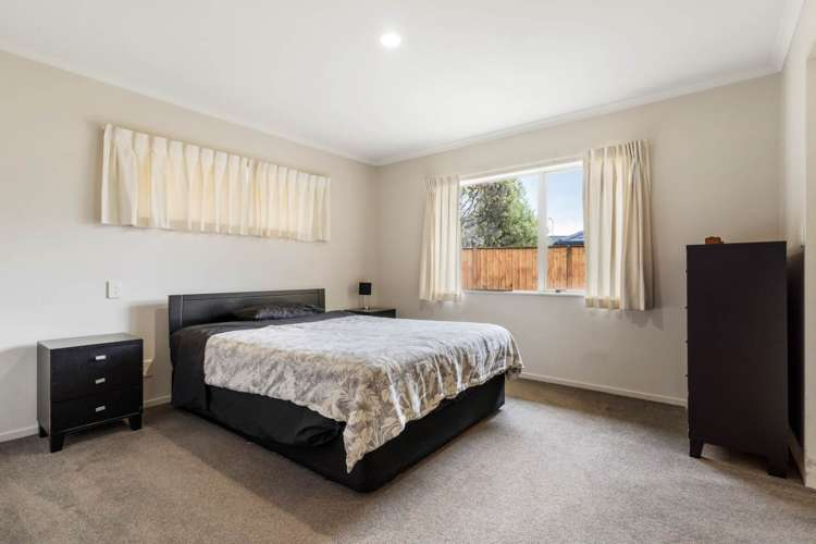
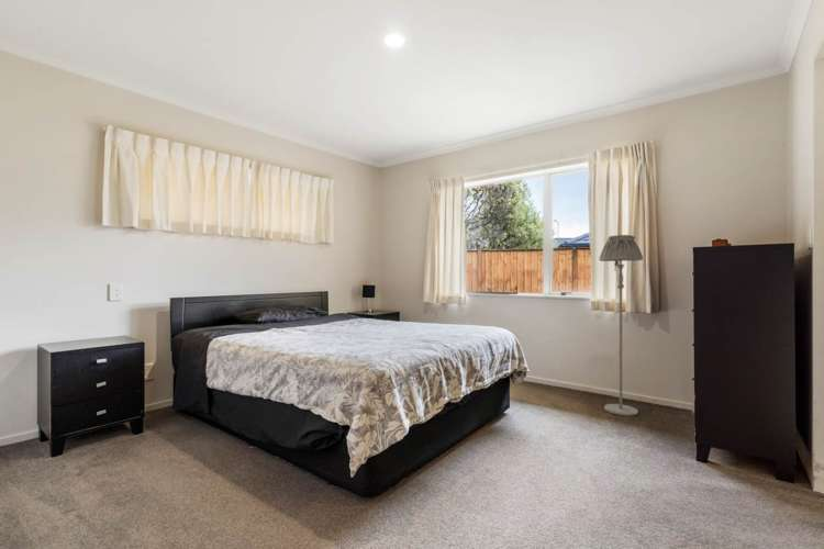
+ floor lamp (620, 323)
